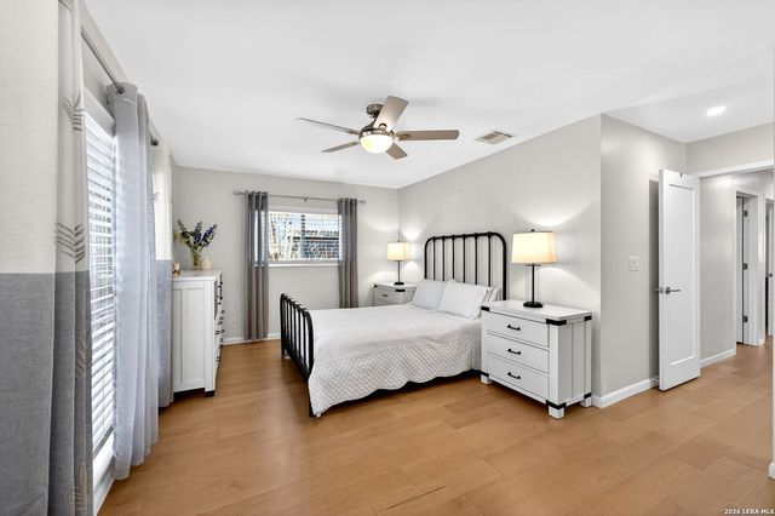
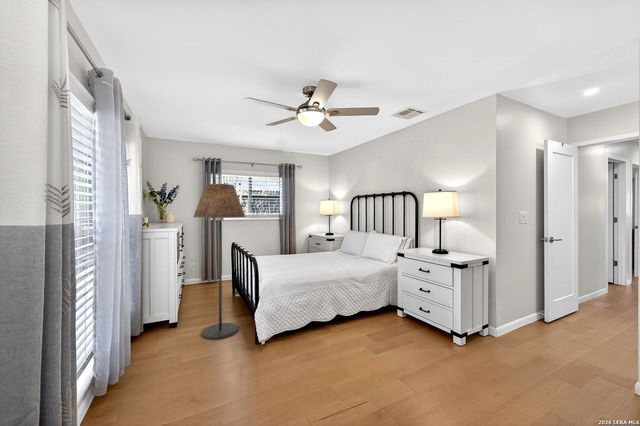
+ floor lamp (220, 258)
